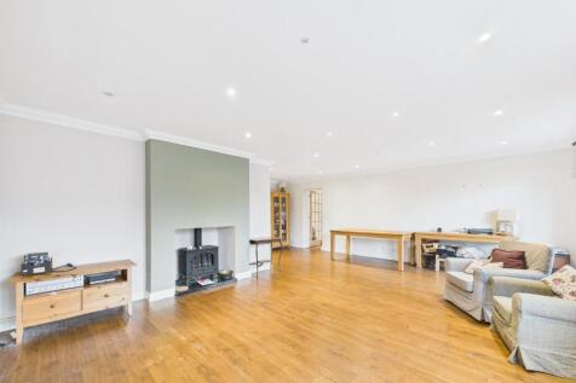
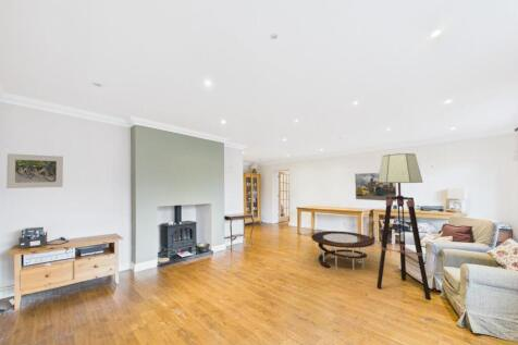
+ coffee table (342, 250)
+ floor lamp (398, 220)
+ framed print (36, 171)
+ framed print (374, 186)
